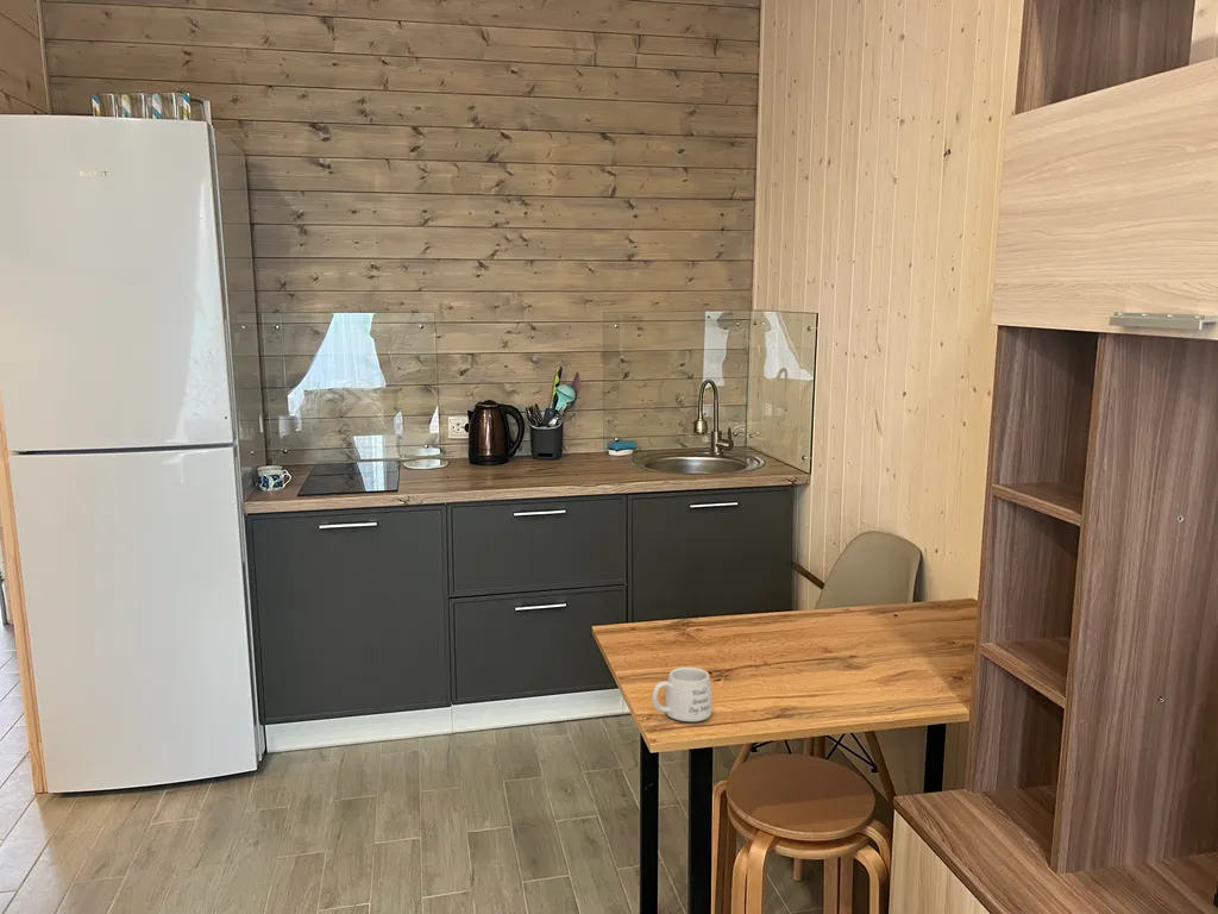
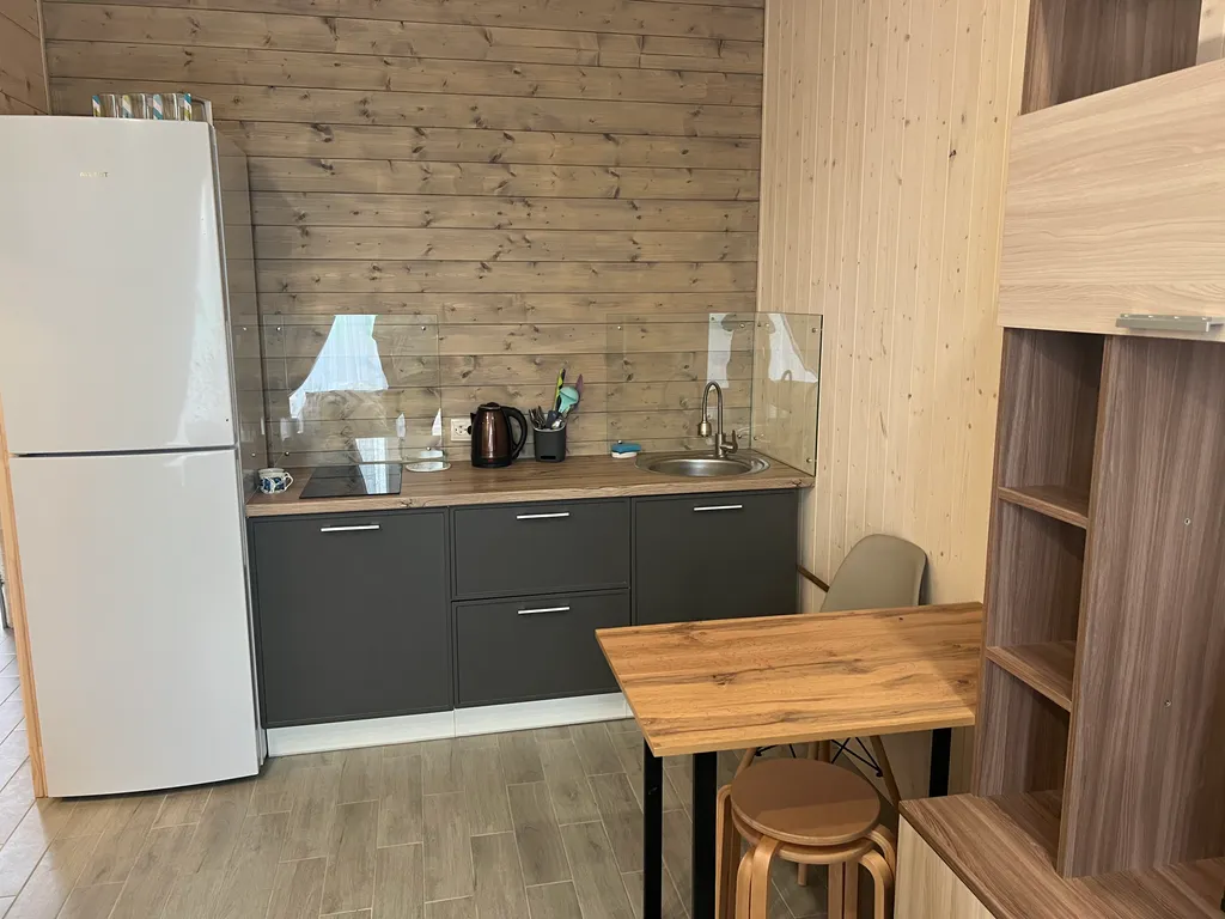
- mug (680, 695)
